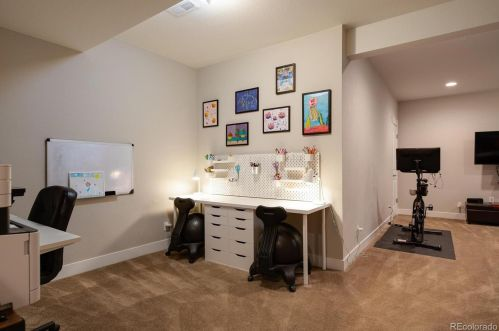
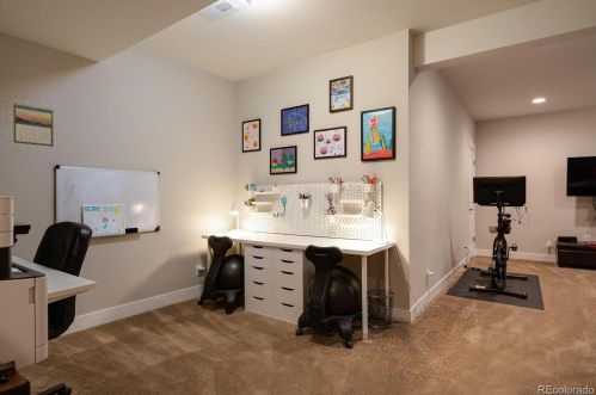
+ waste bin (380, 308)
+ calendar (33, 124)
